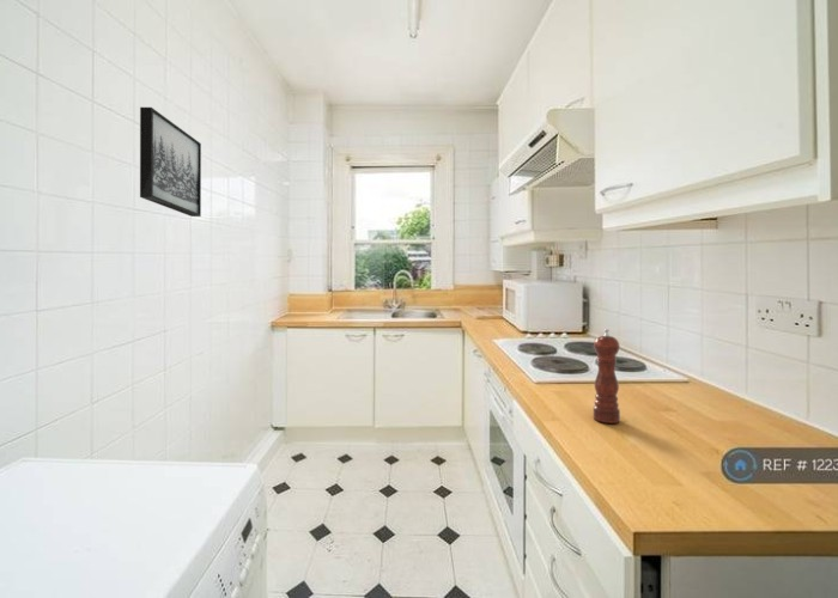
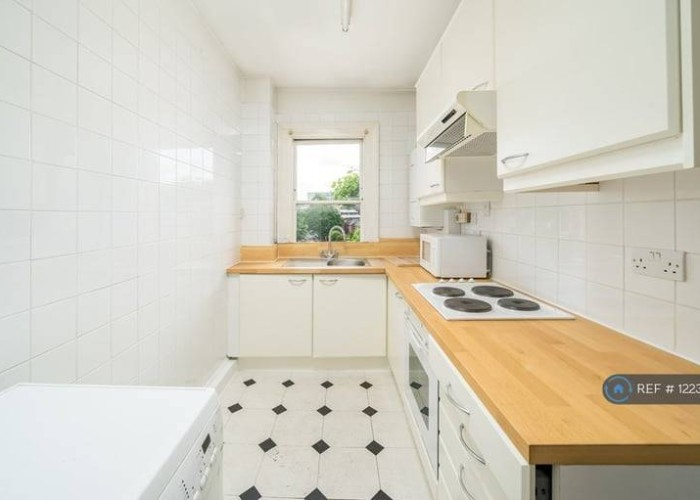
- pepper mill (606, 374)
- wall art (174, 167)
